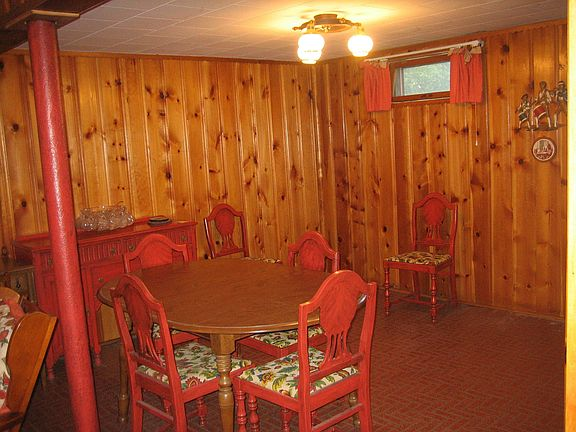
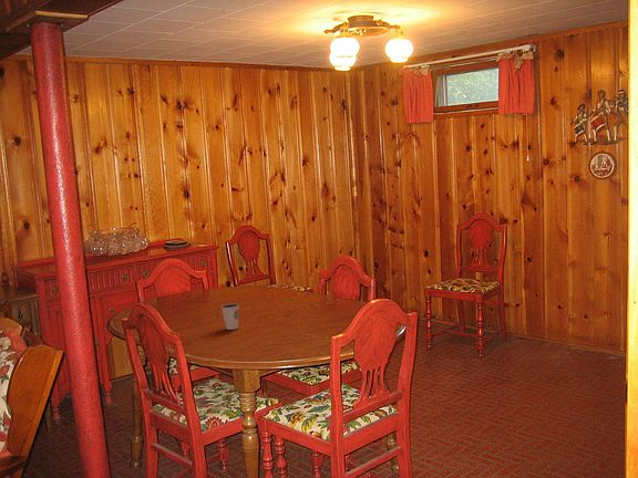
+ dixie cup (230, 316)
